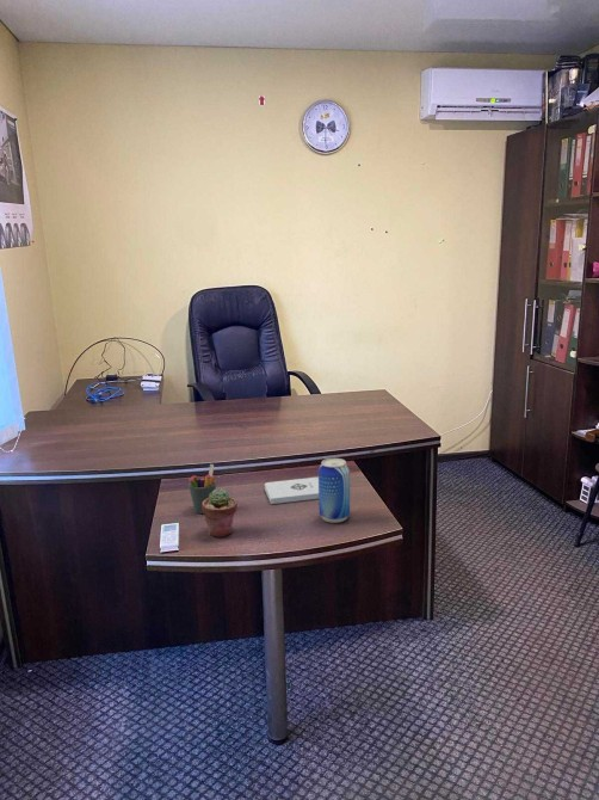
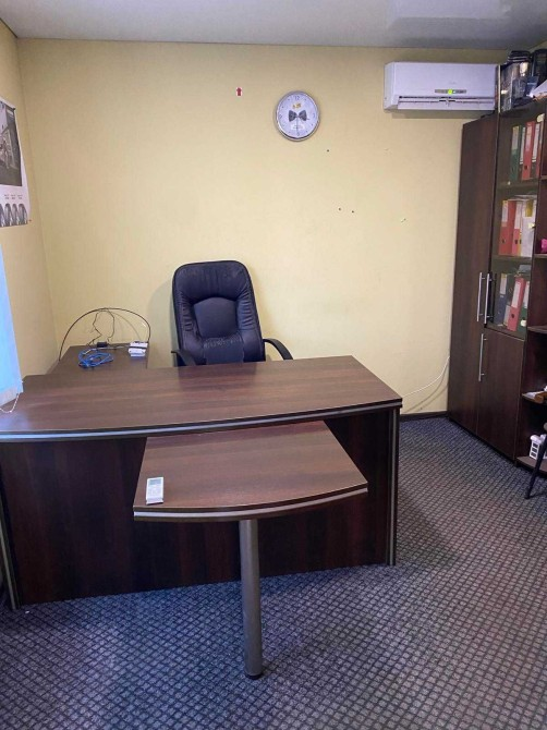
- beer can (334, 490)
- notepad (301, 488)
- pen holder (203, 488)
- potted succulent (220, 511)
